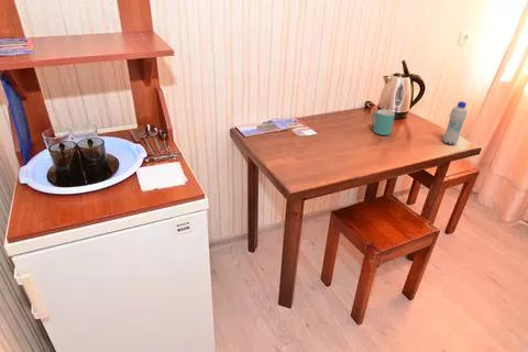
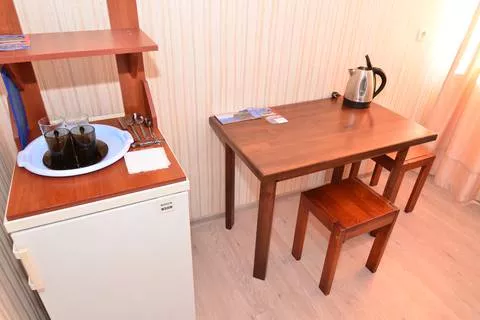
- bottle (455, 122)
- mug (381, 121)
